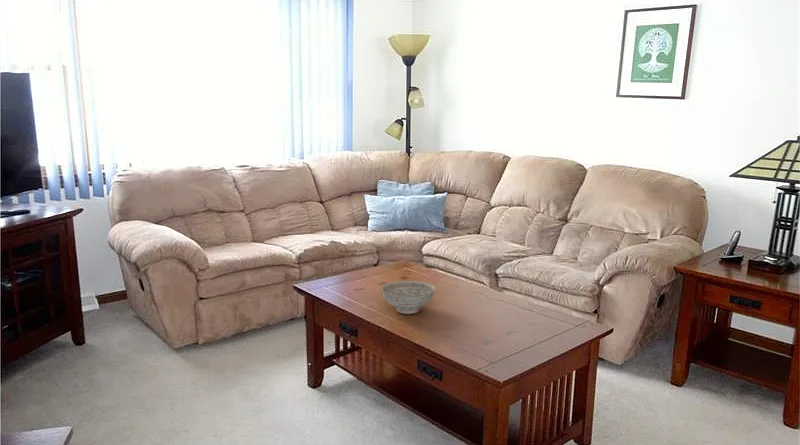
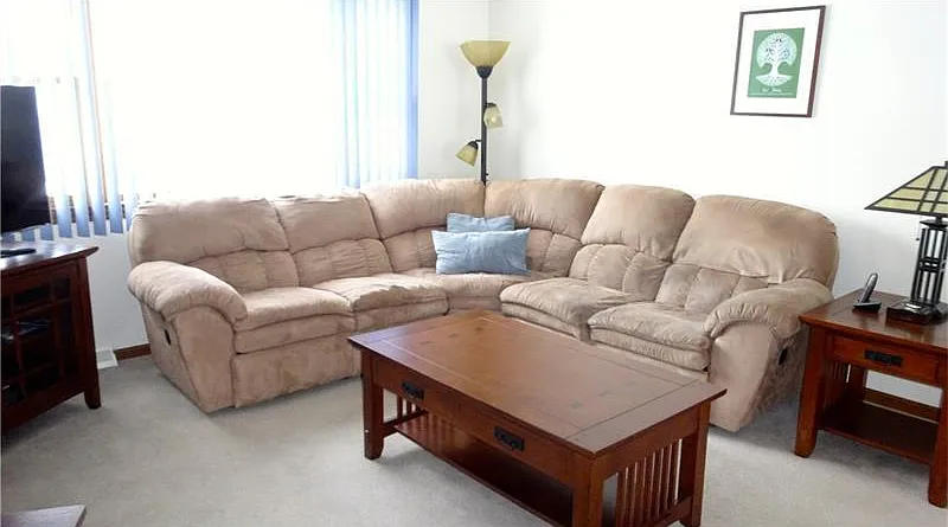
- decorative bowl (407, 298)
